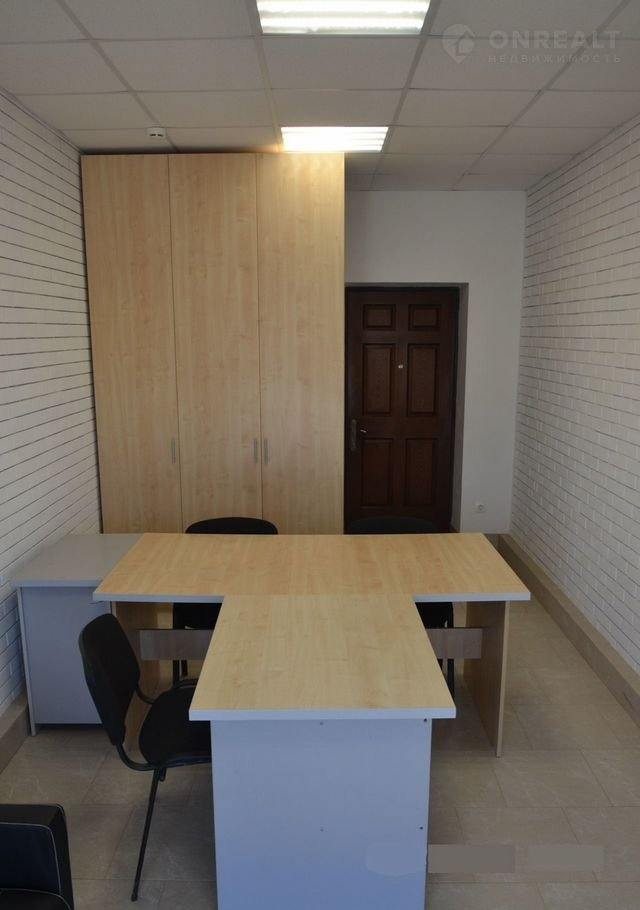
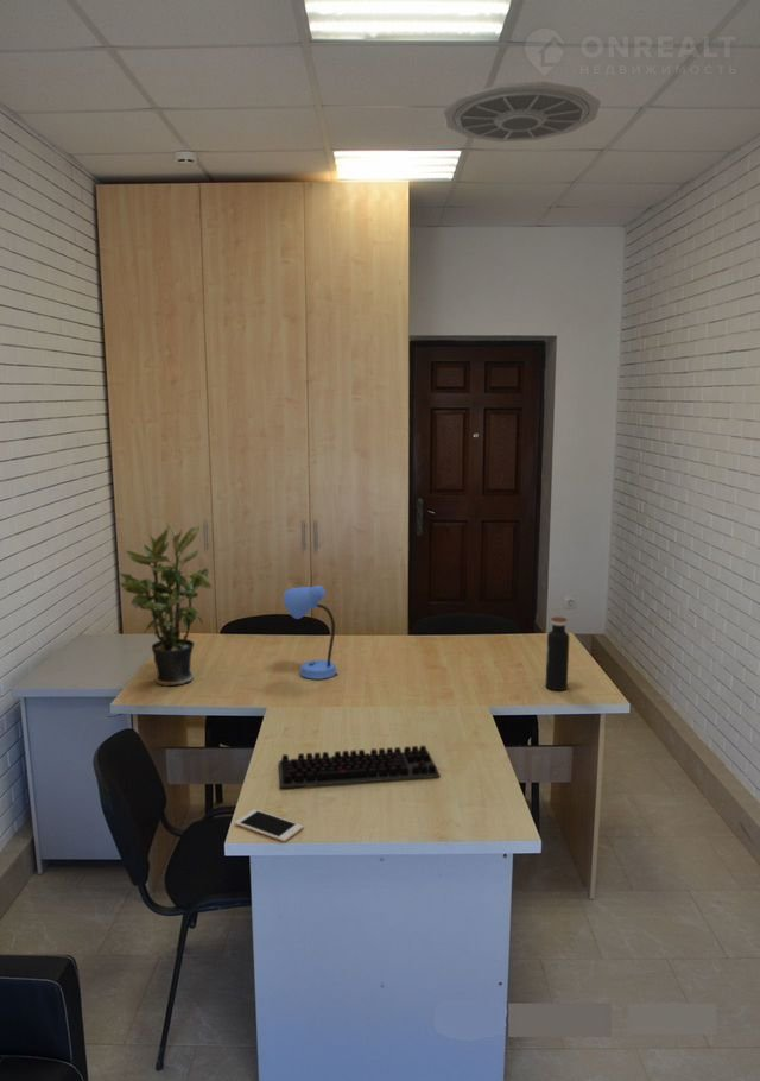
+ desk lamp (303, 615)
+ ceiling vent (520, 118)
+ water bottle (557, 652)
+ cell phone (268, 824)
+ potted plant (165, 603)
+ computer keyboard (357, 765)
